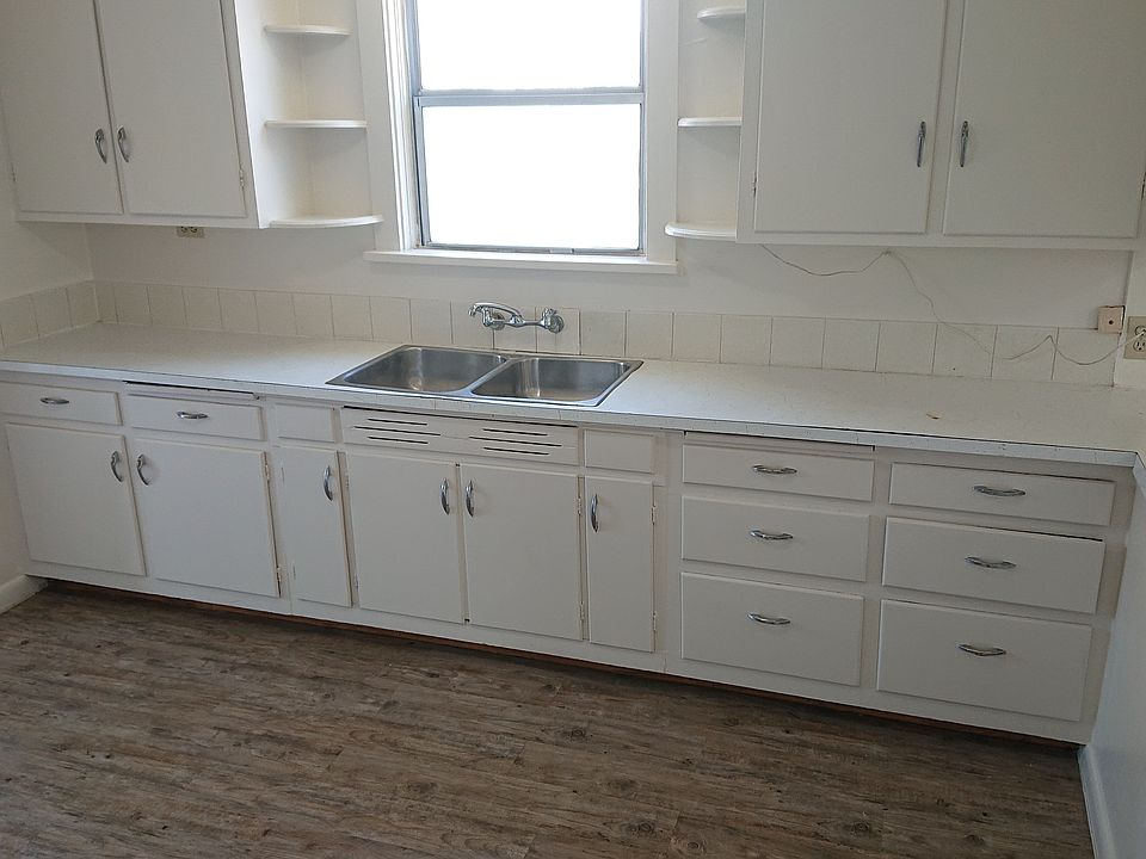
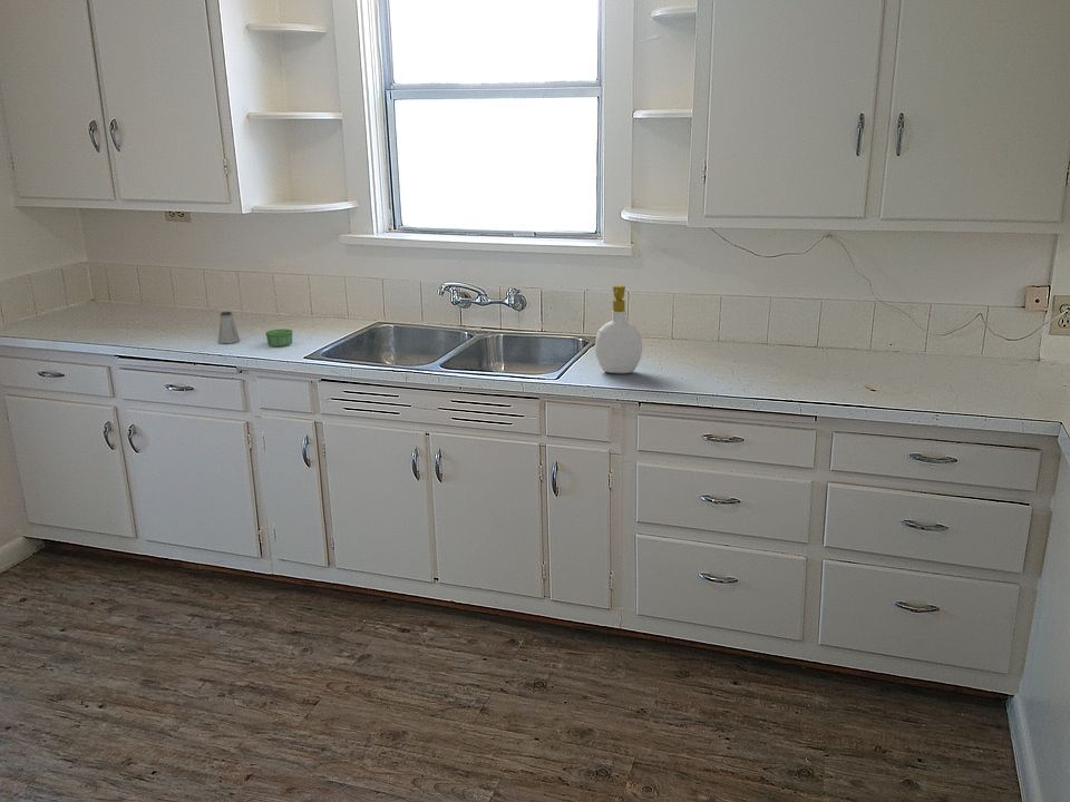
+ saltshaker (227, 326)
+ ramekin (279, 338)
+ soap bottle (617, 329)
